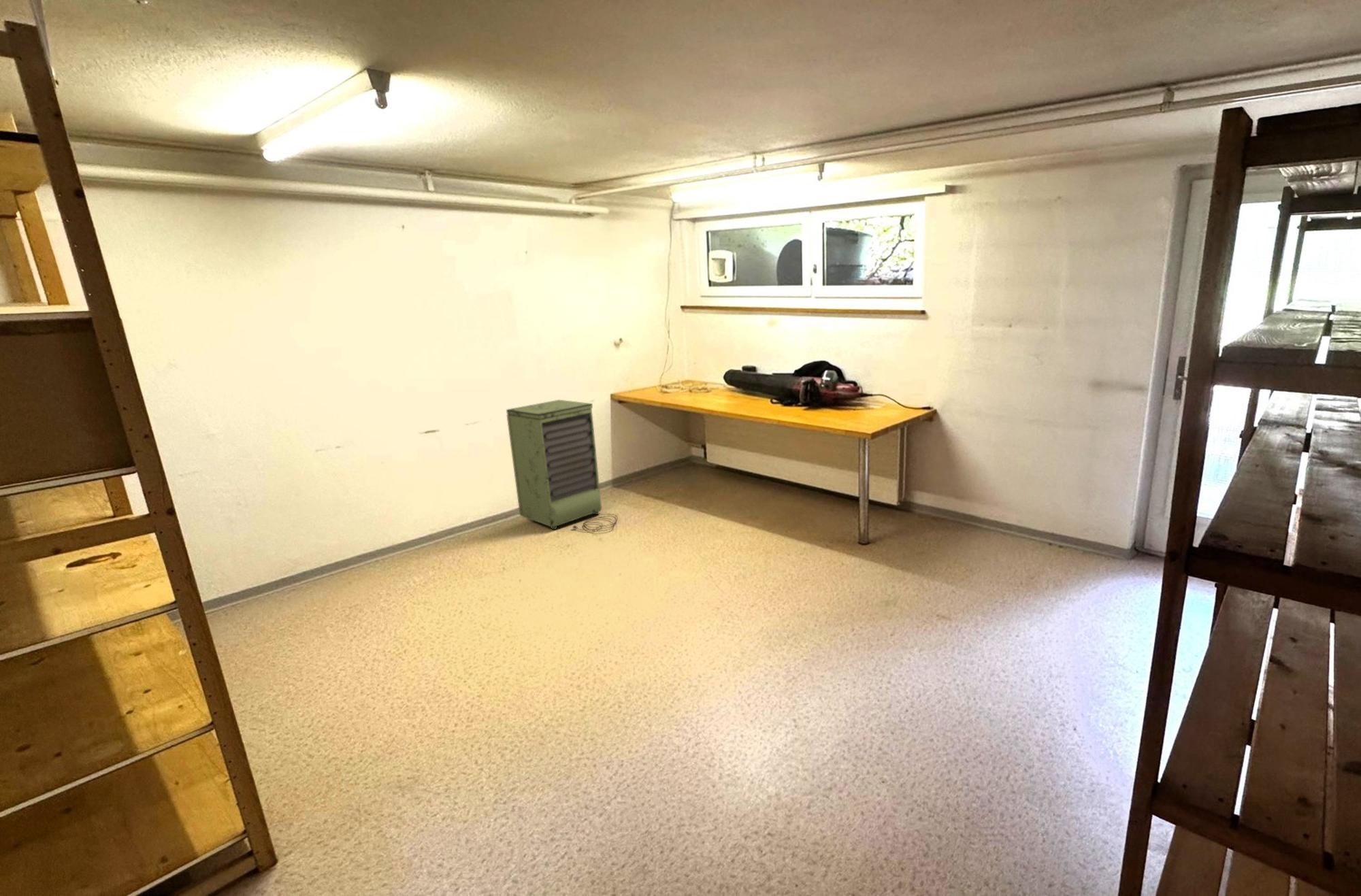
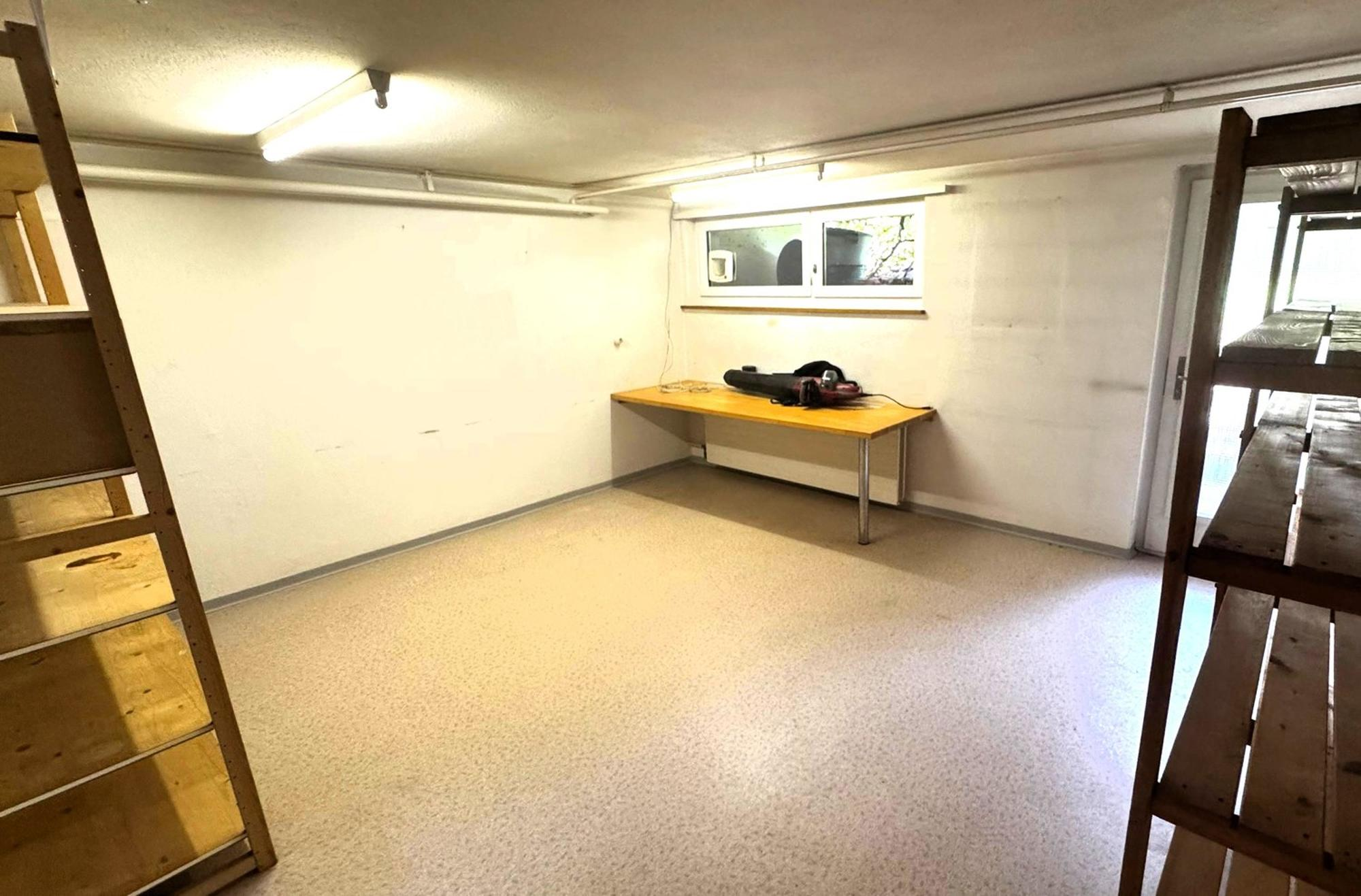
- storage cabinet (568, 465)
